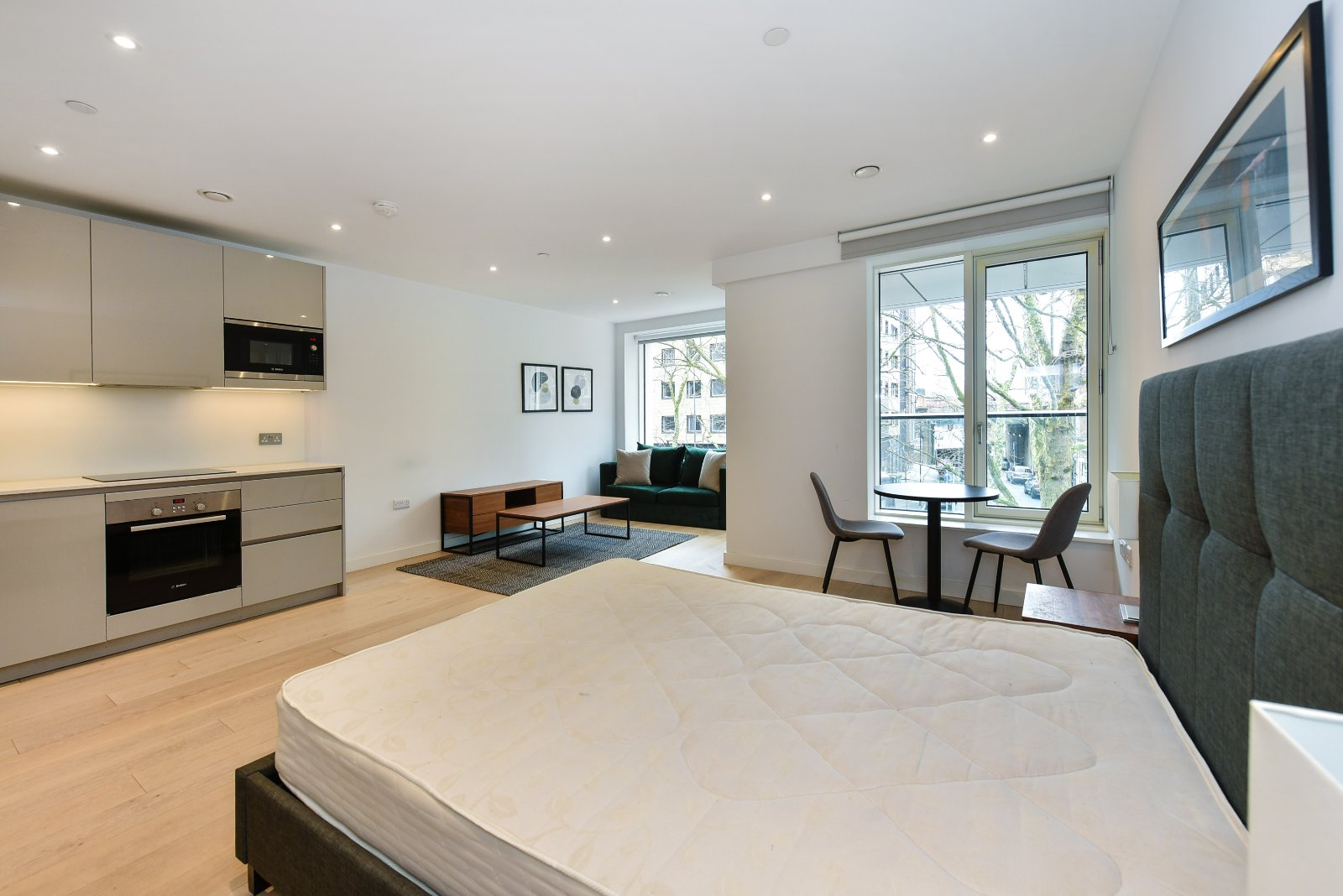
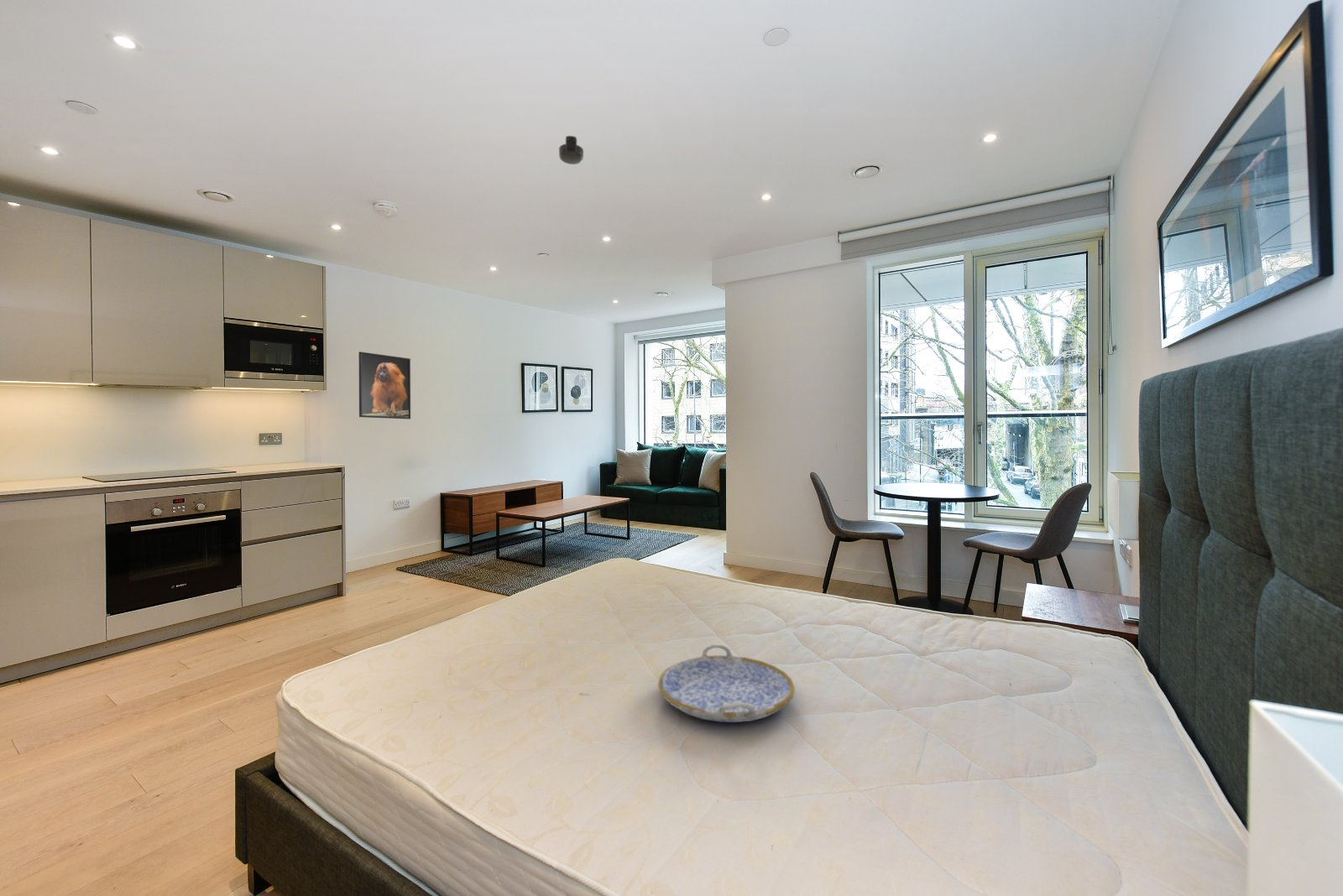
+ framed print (385, 387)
+ serving tray (725, 684)
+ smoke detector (571, 149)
